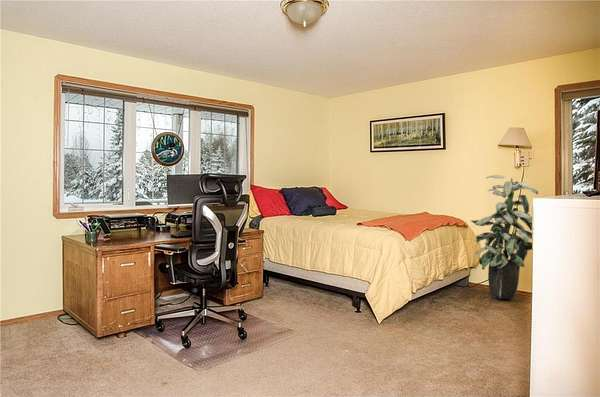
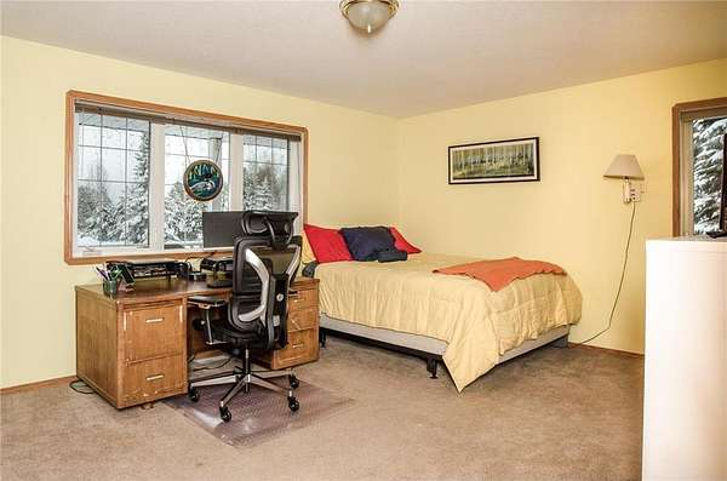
- indoor plant (503, 236)
